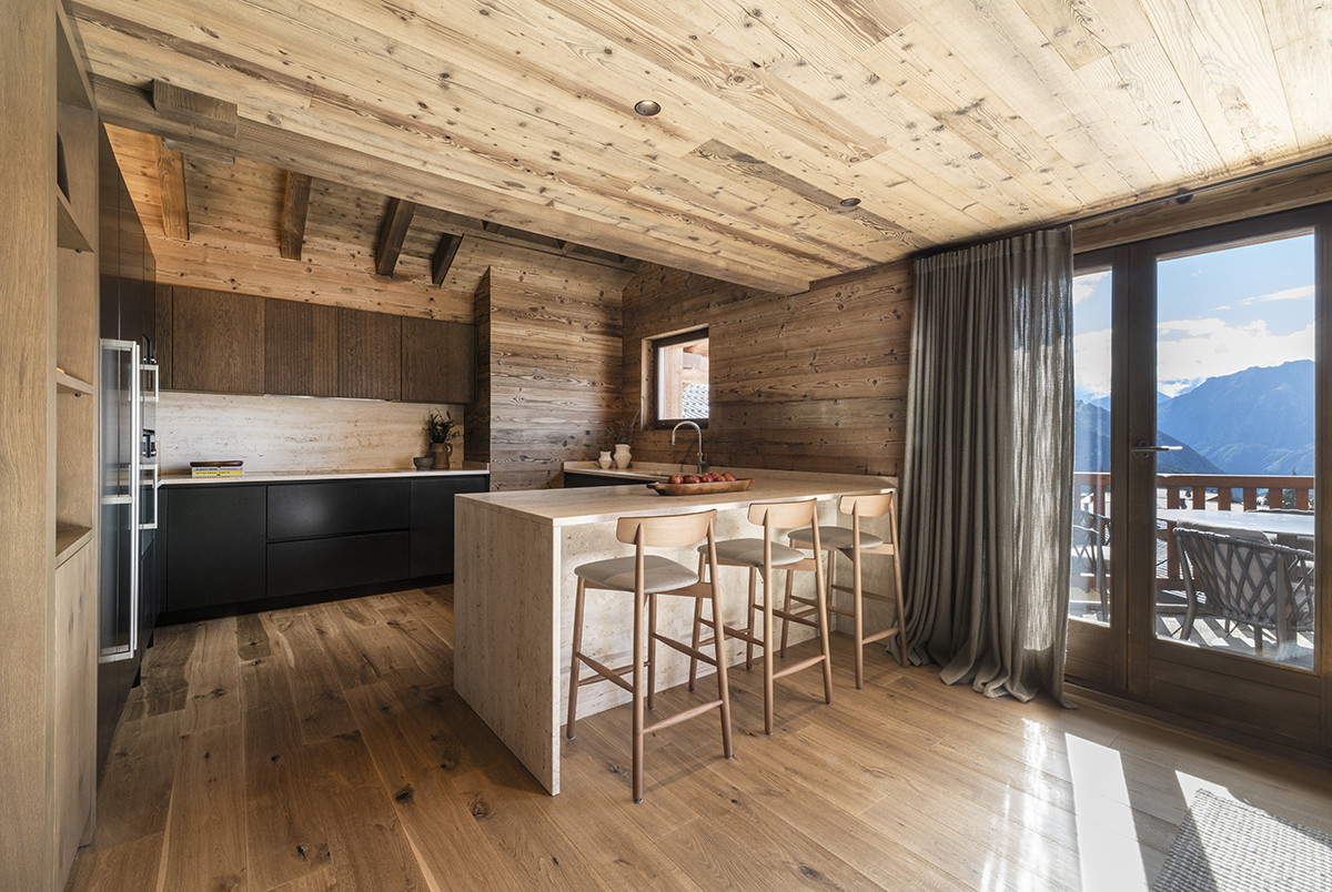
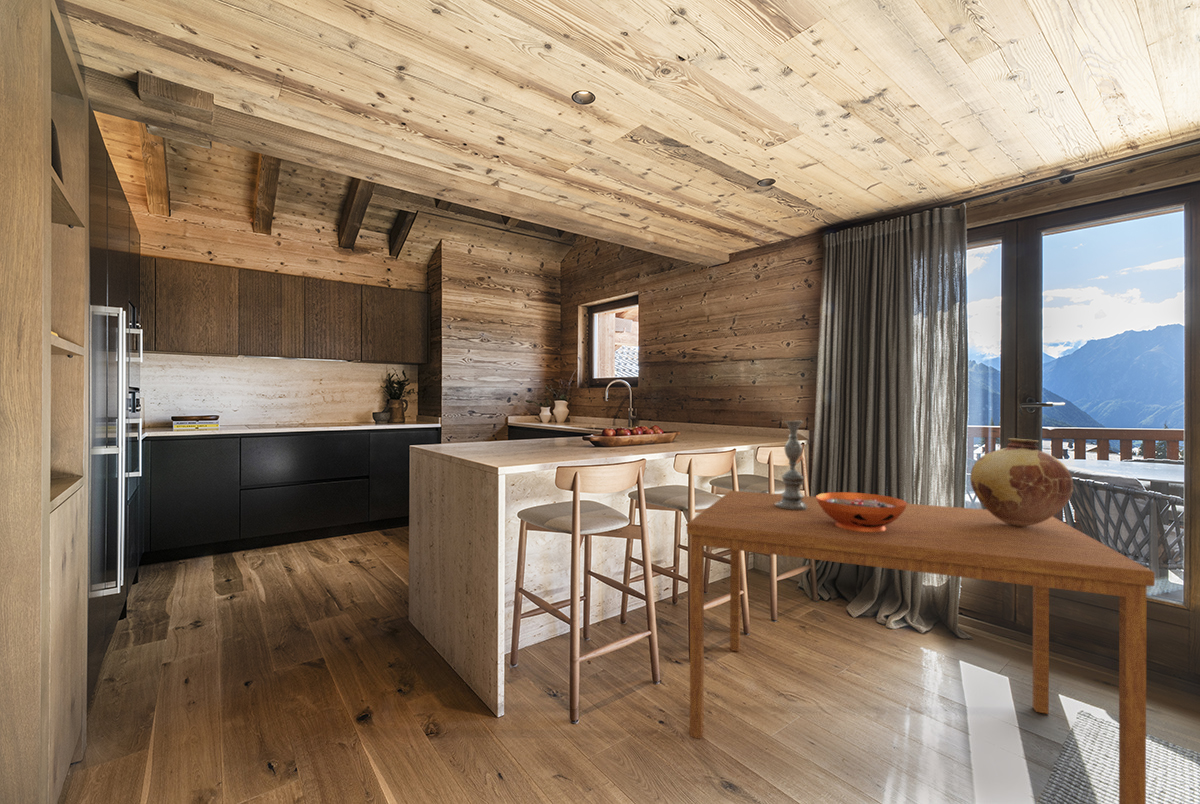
+ decorative bowl (860, 512)
+ dining table (882, 567)
+ vase (1018, 481)
+ candlestick (789, 463)
